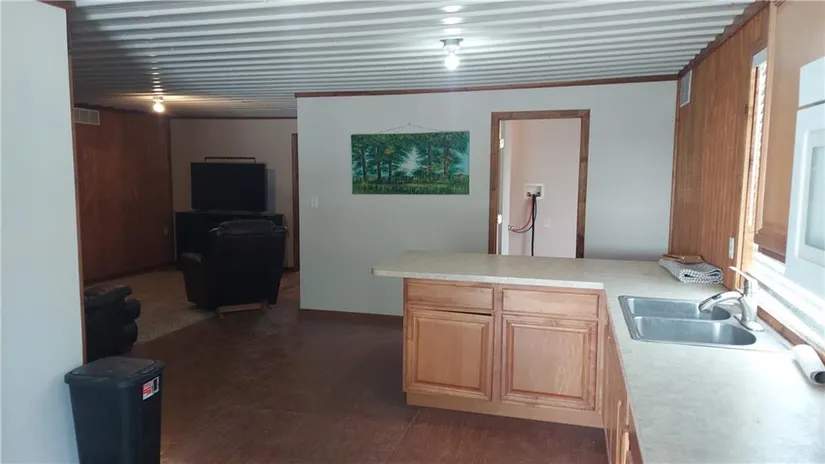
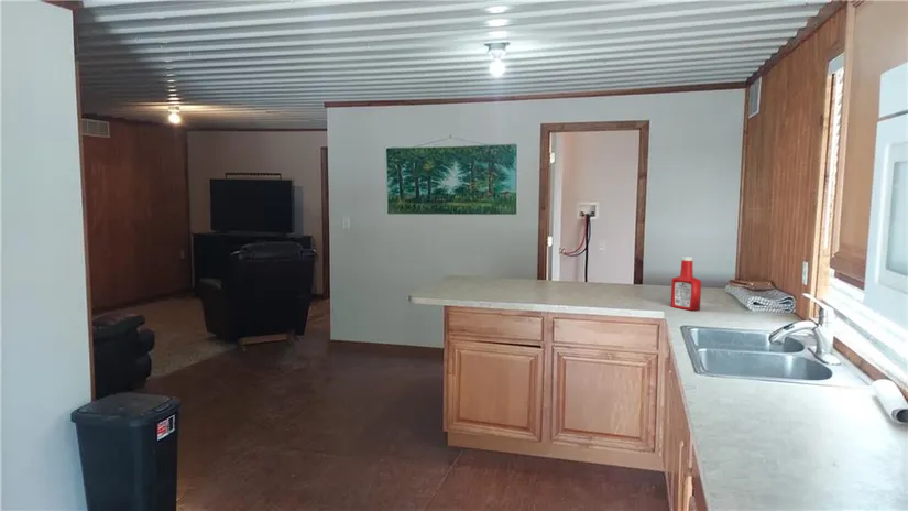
+ soap bottle (686, 282)
